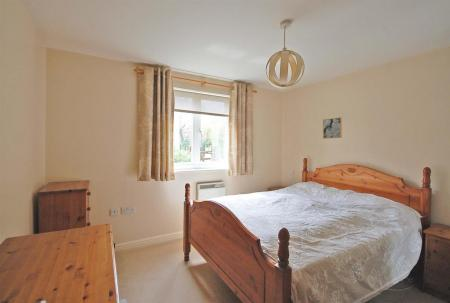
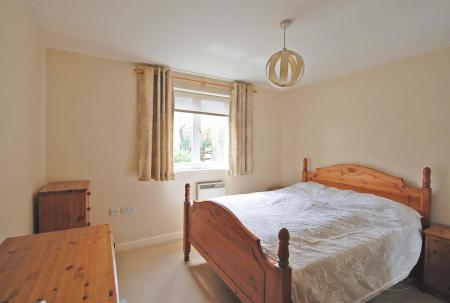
- wall art (332, 128)
